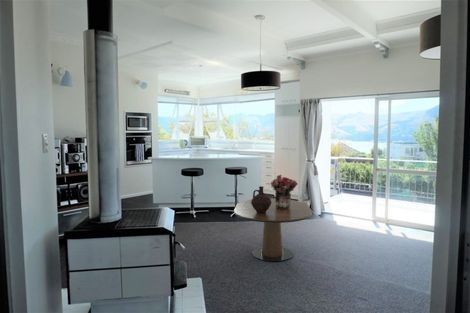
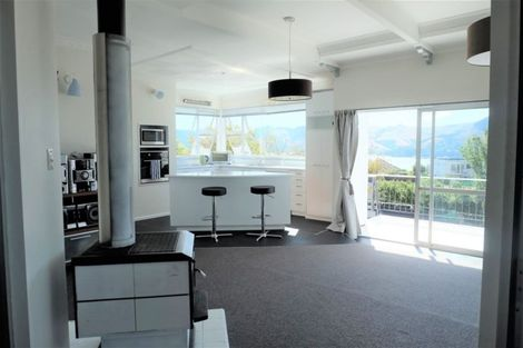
- ceramic jug (261, 199)
- dining table (278, 230)
- bouquet (283, 191)
